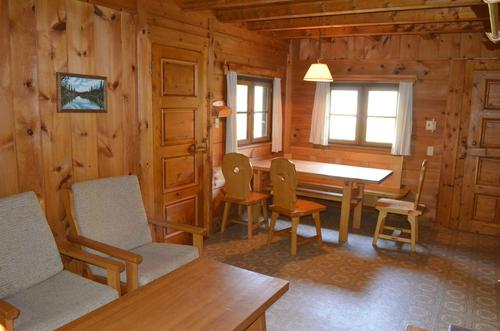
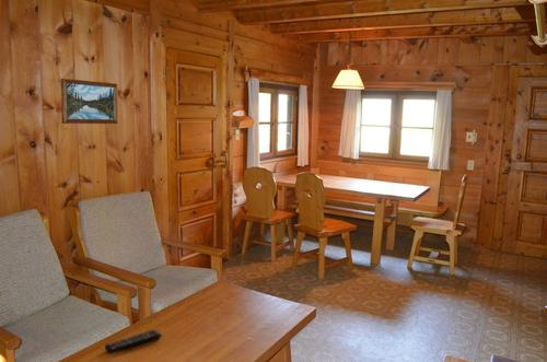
+ remote control (133, 341)
